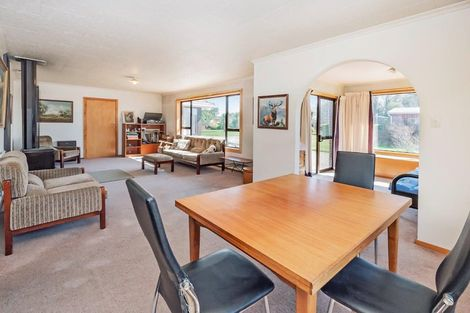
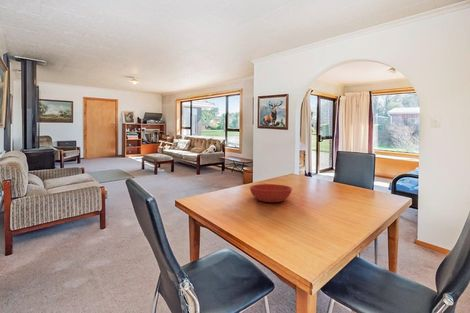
+ bowl (270, 193)
